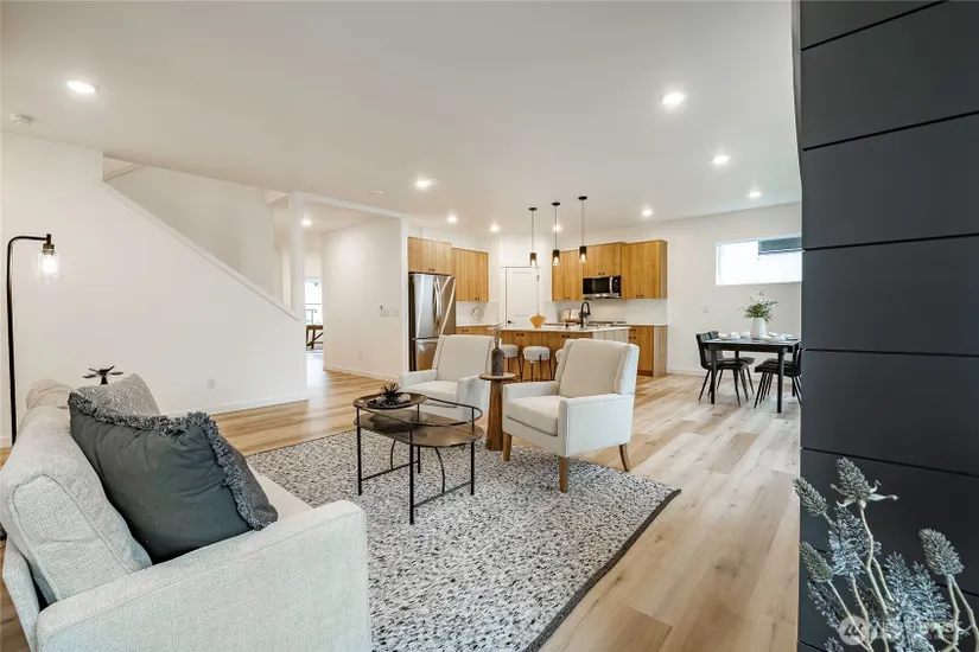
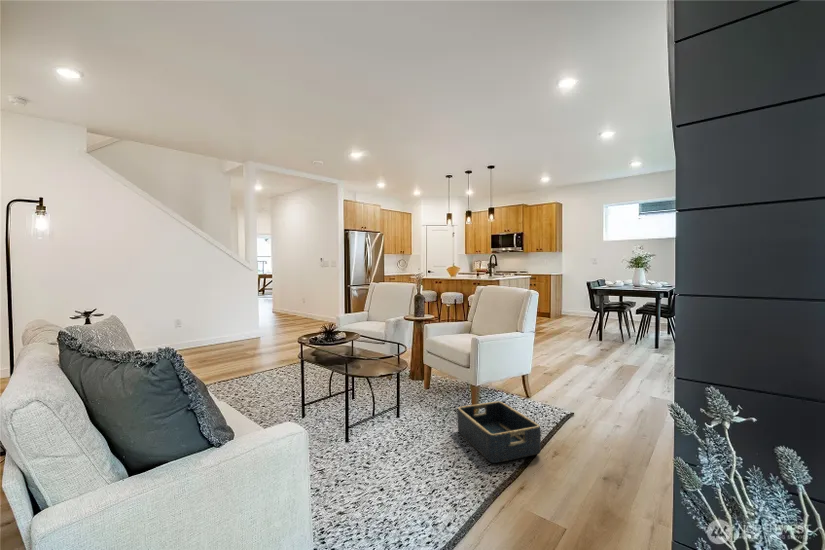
+ basket (496, 429)
